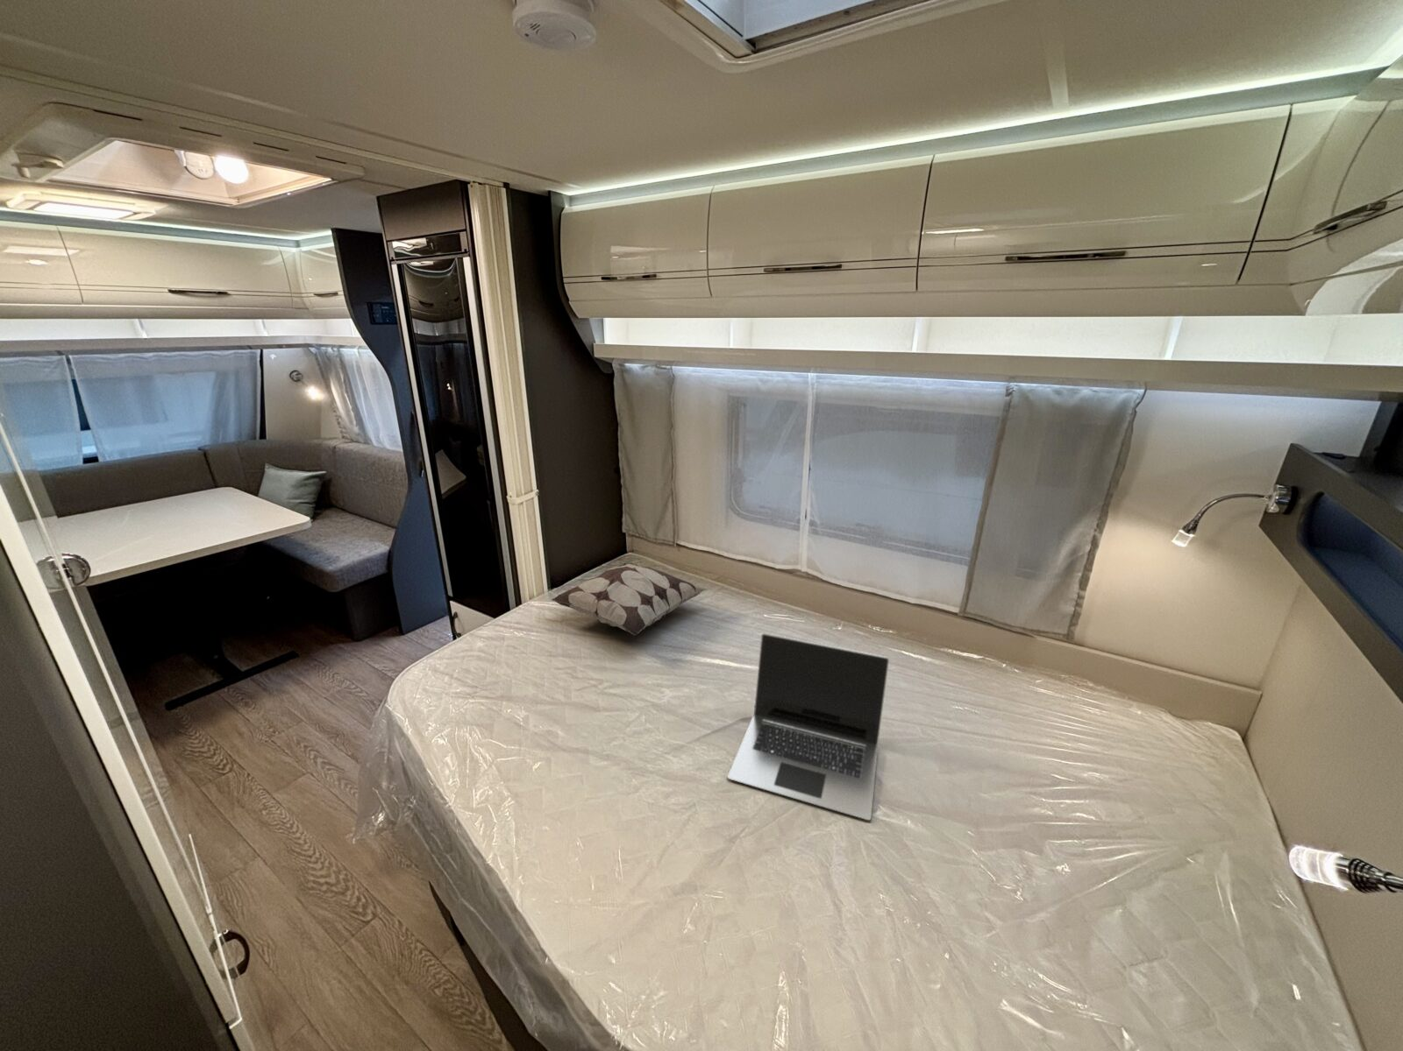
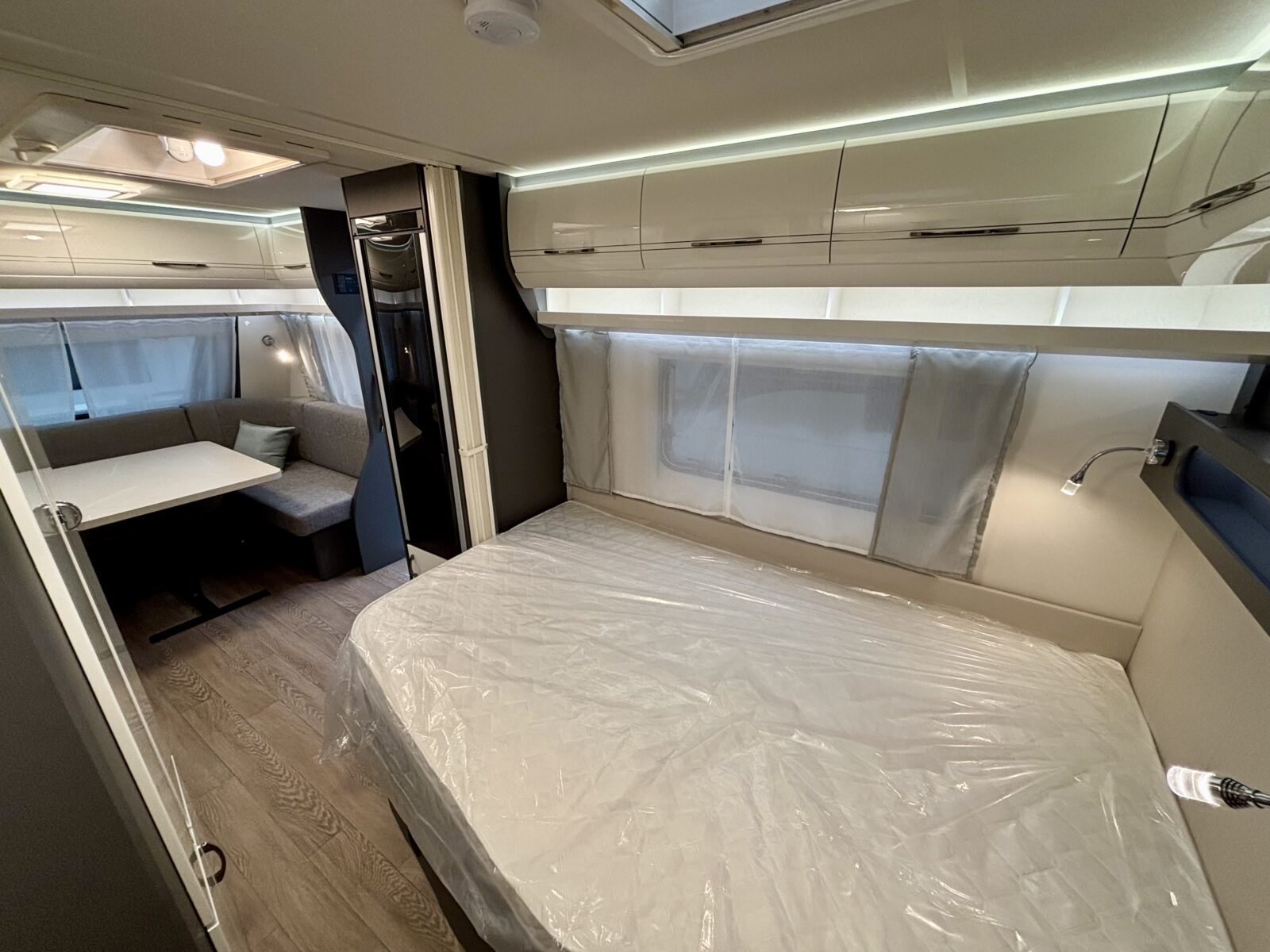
- laptop (810, 716)
- decorative pillow (631, 593)
